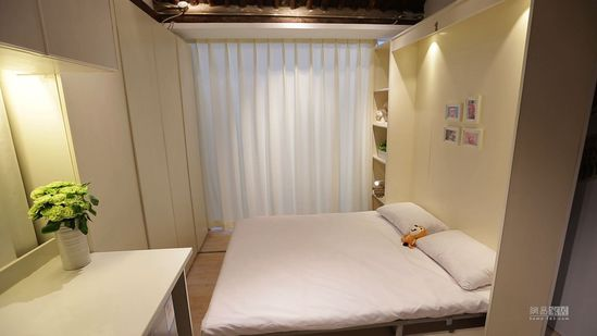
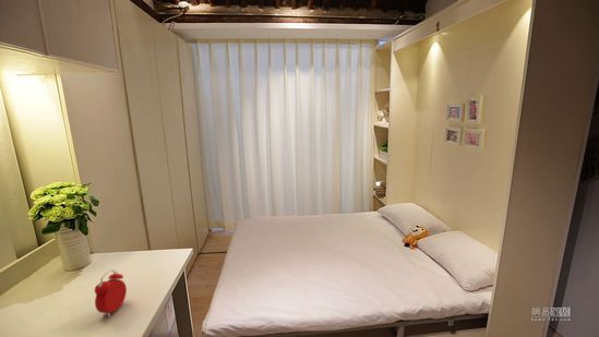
+ alarm clock (110, 291)
